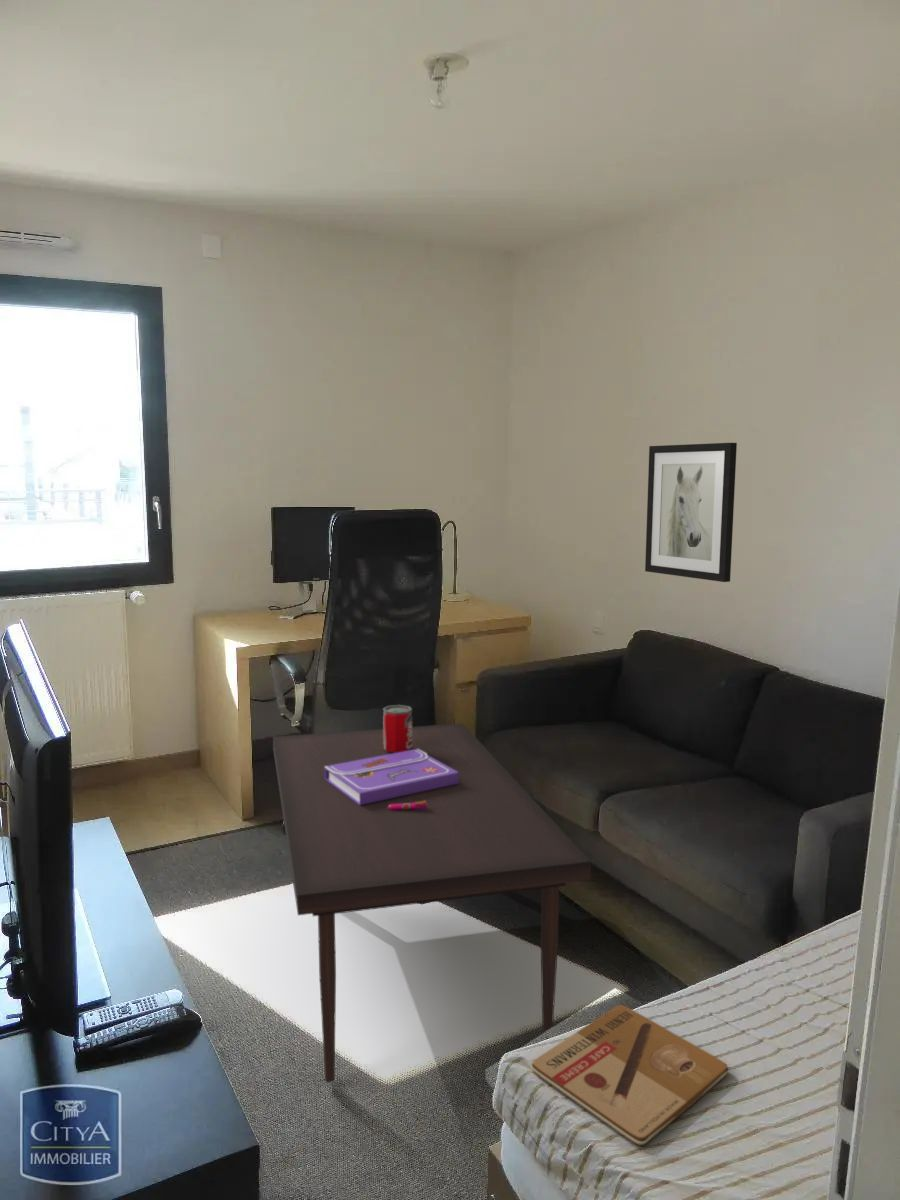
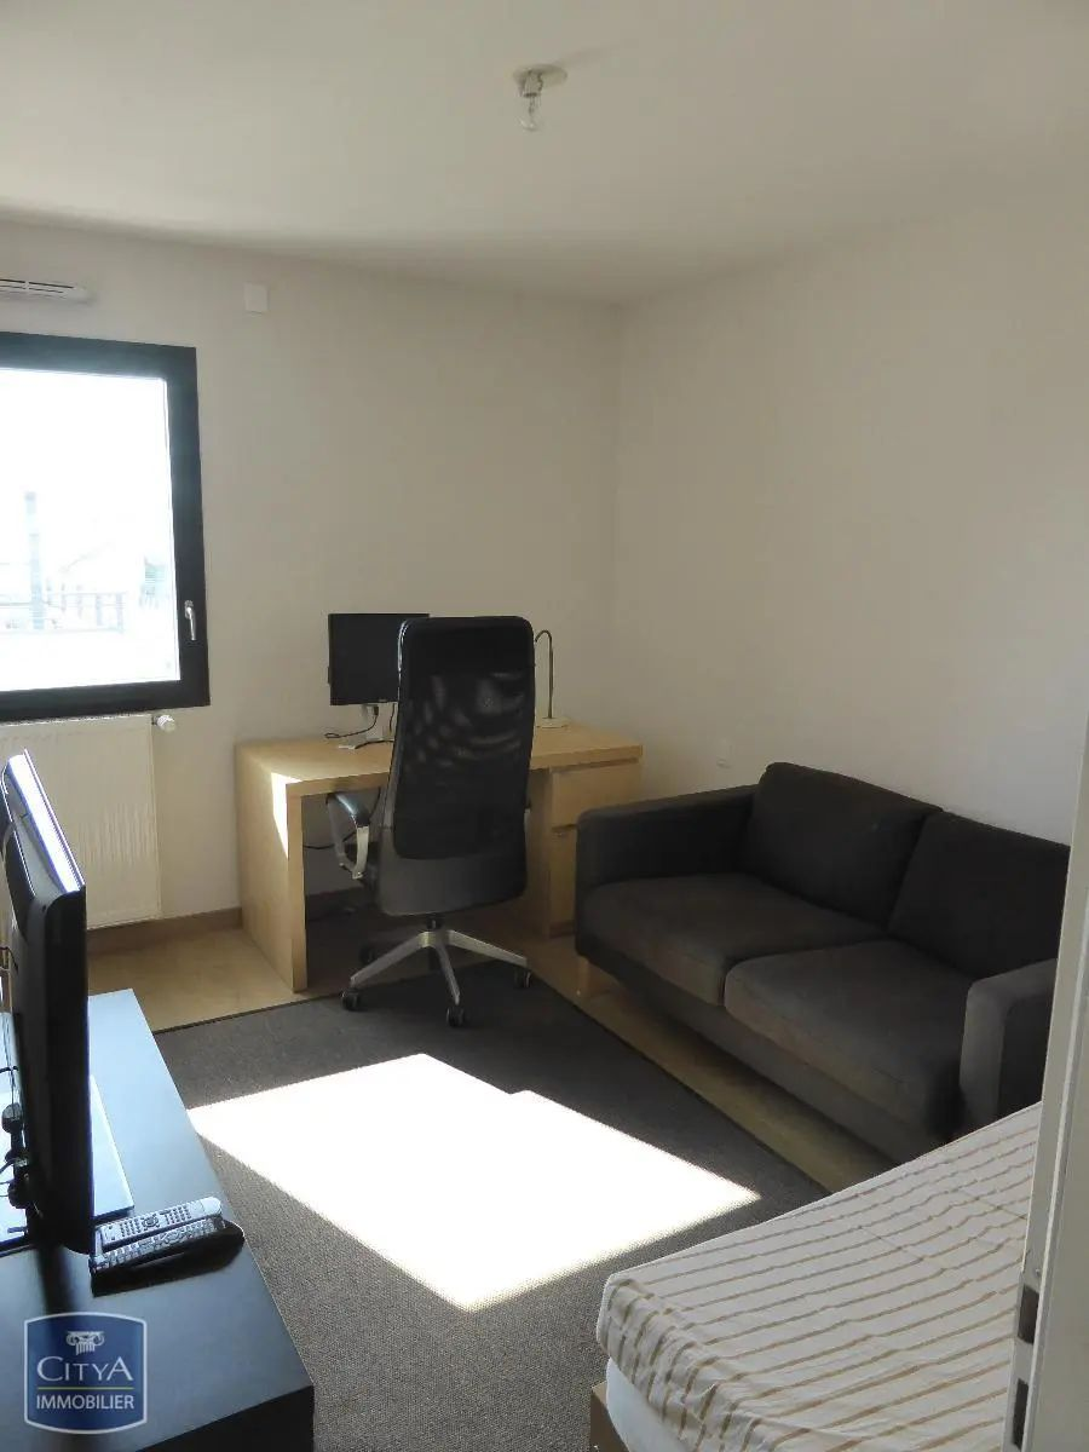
- cigar tin (629, 1067)
- wall art (688, 511)
- coffee table (401, 848)
